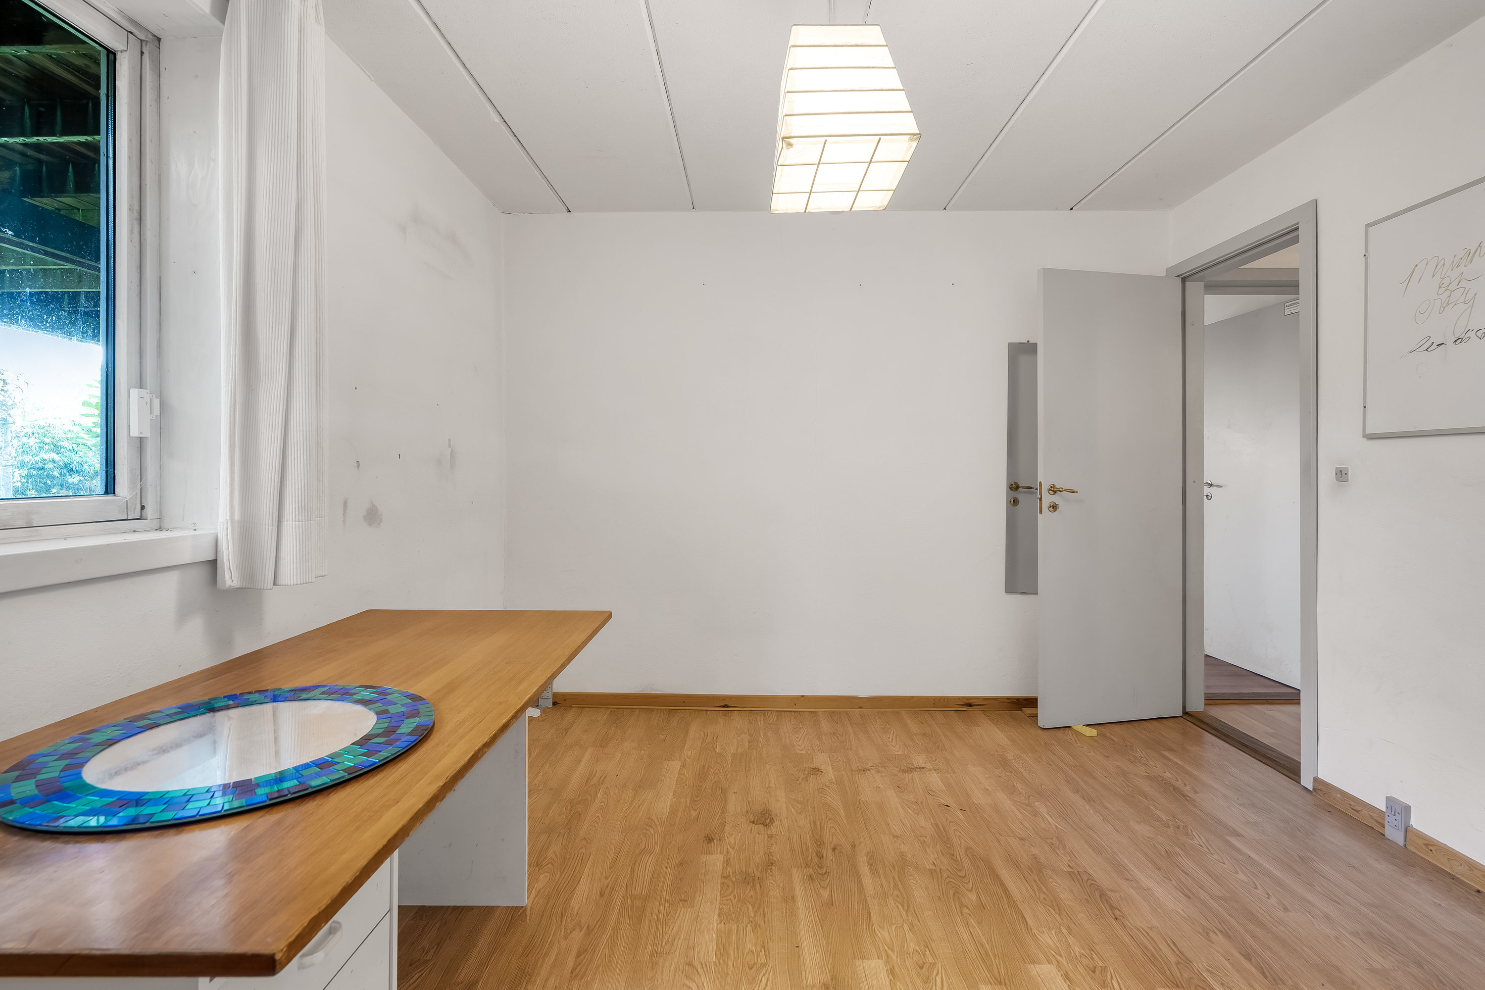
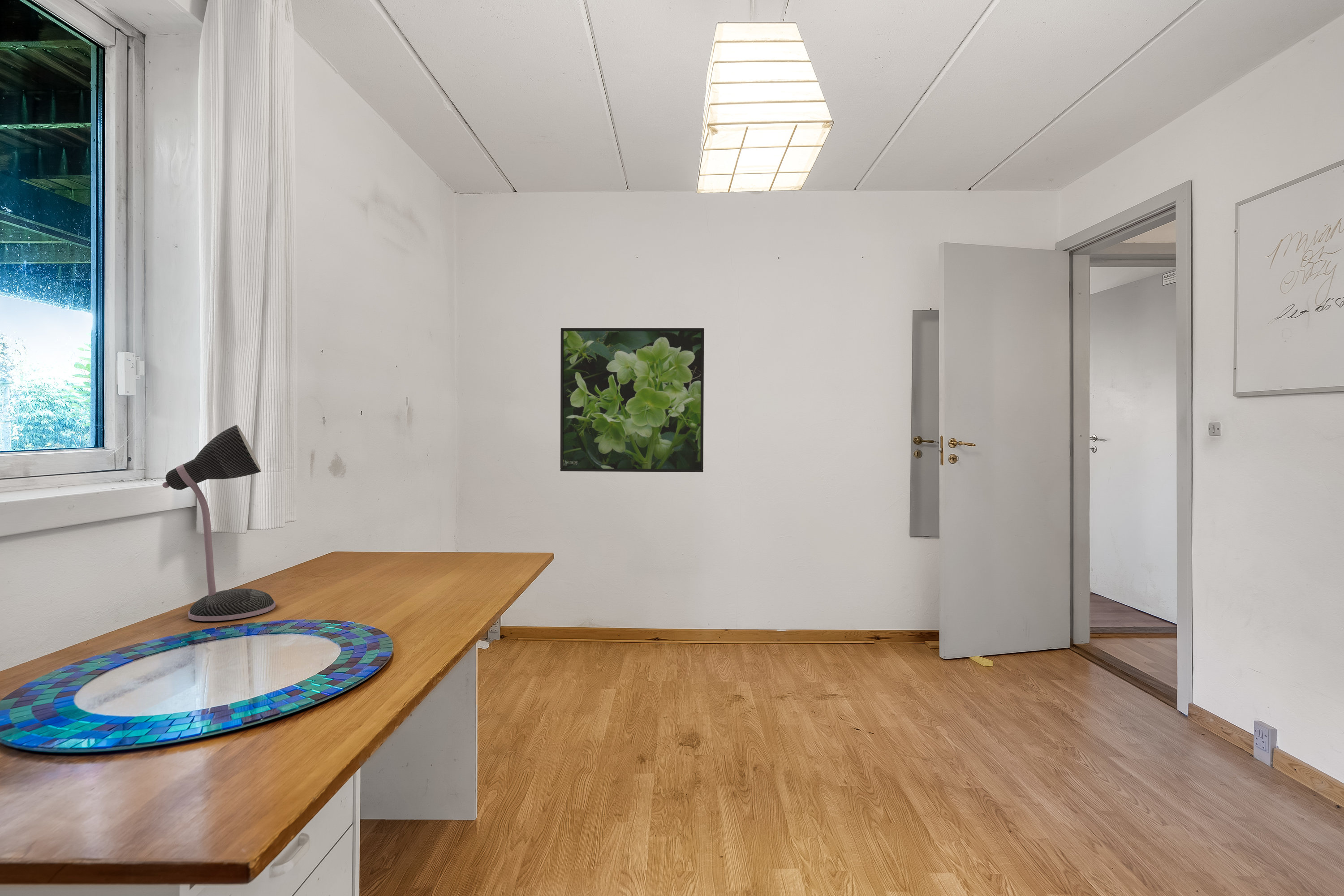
+ desk lamp (210, 520)
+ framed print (632, 400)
